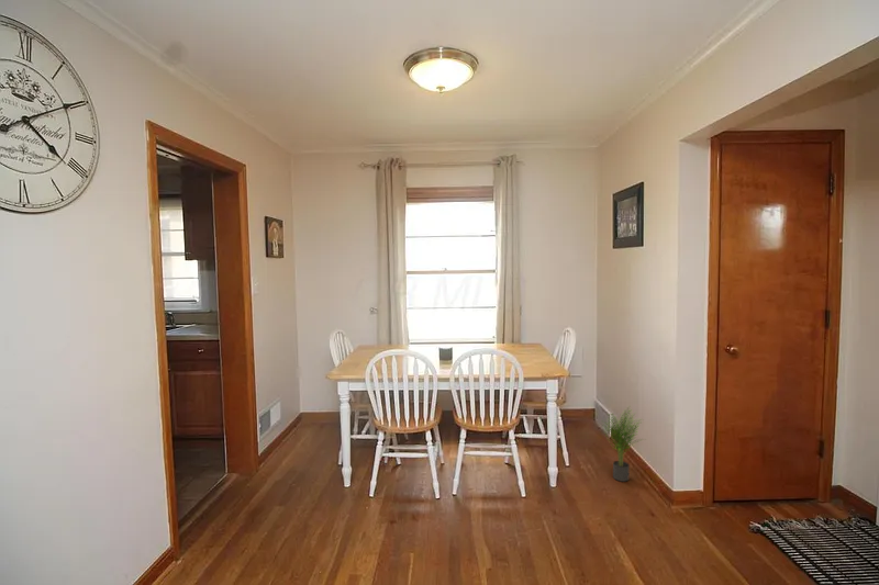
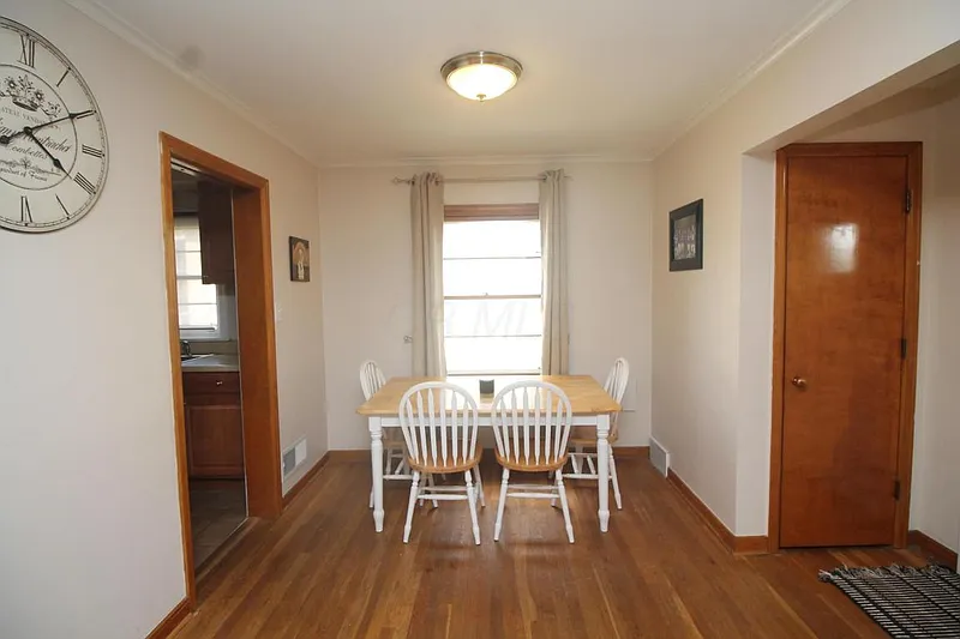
- potted plant (619, 440)
